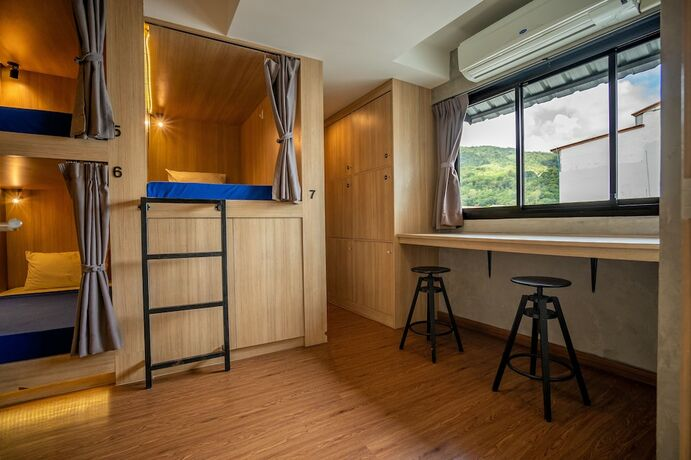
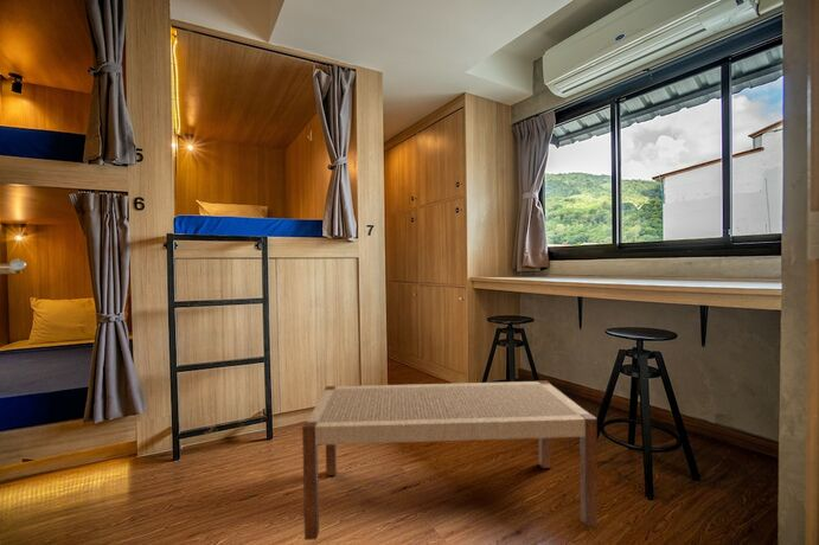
+ bench (443, 440)
